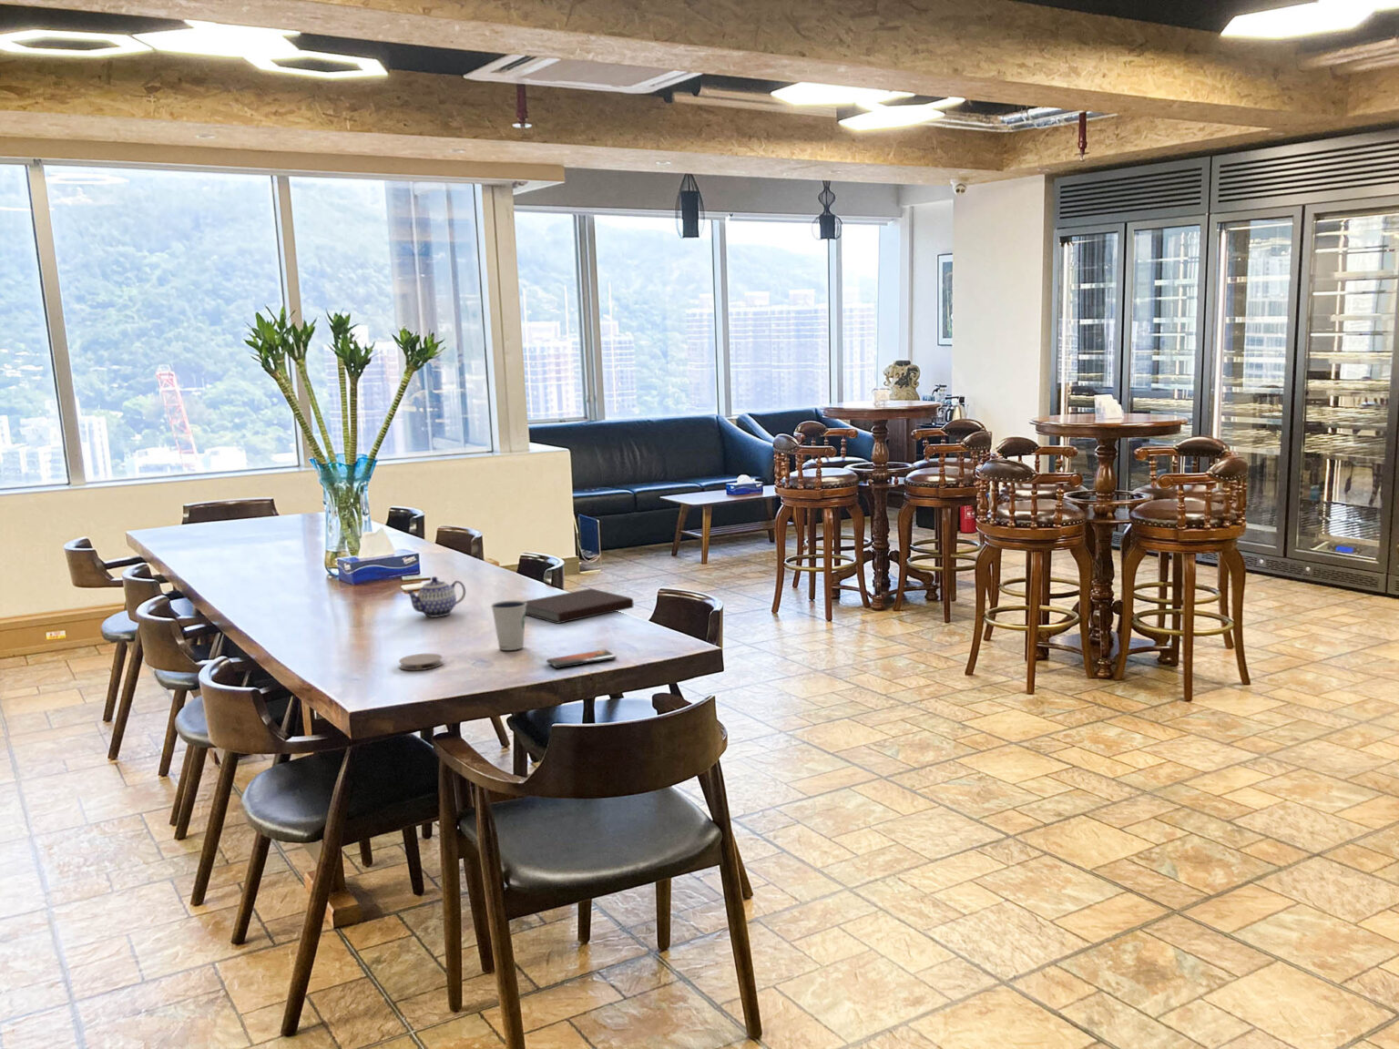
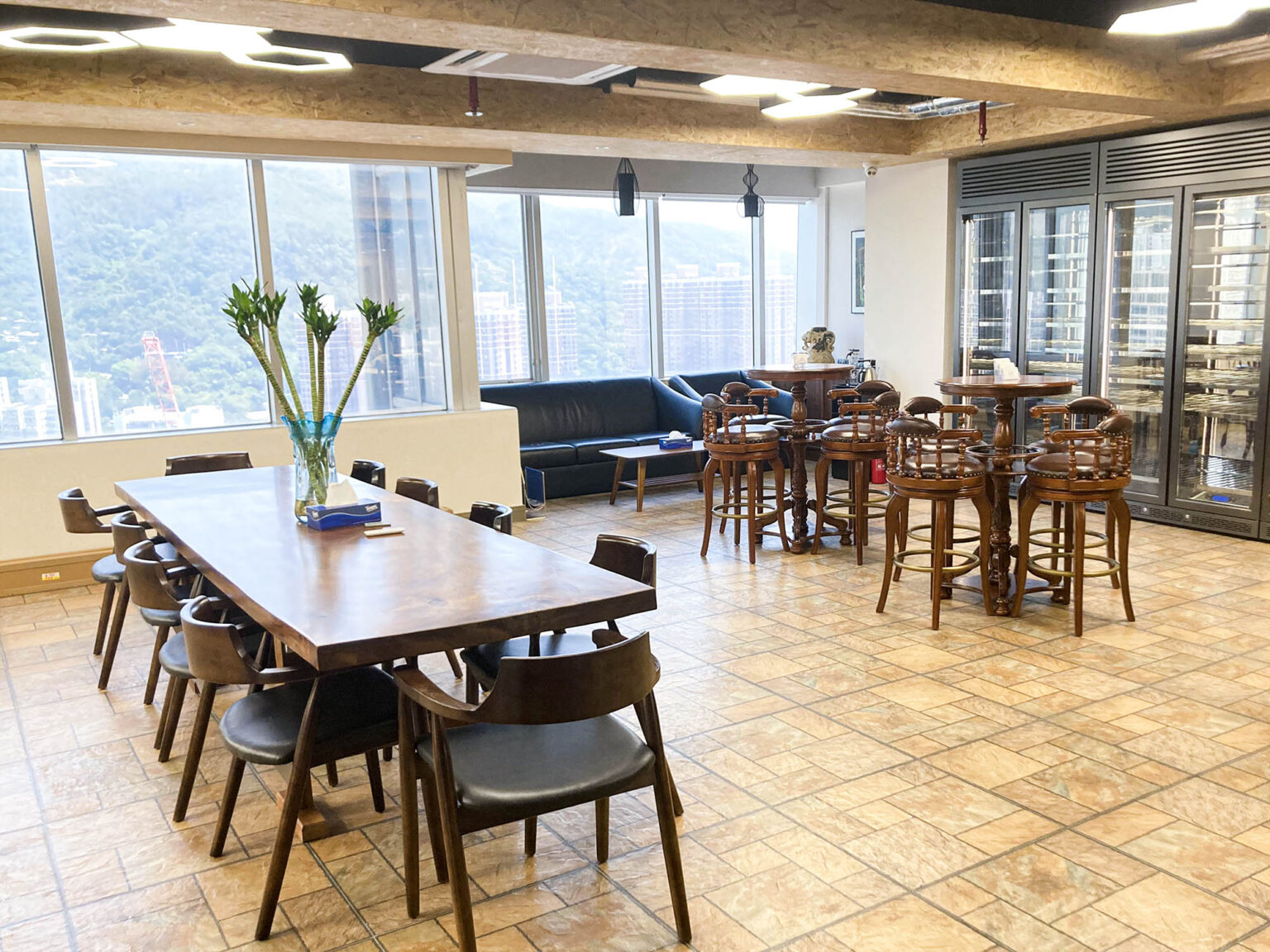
- teapot (435, 595)
- coaster (421, 661)
- dixie cup (510, 626)
- smartphone (582, 658)
- notebook (576, 606)
